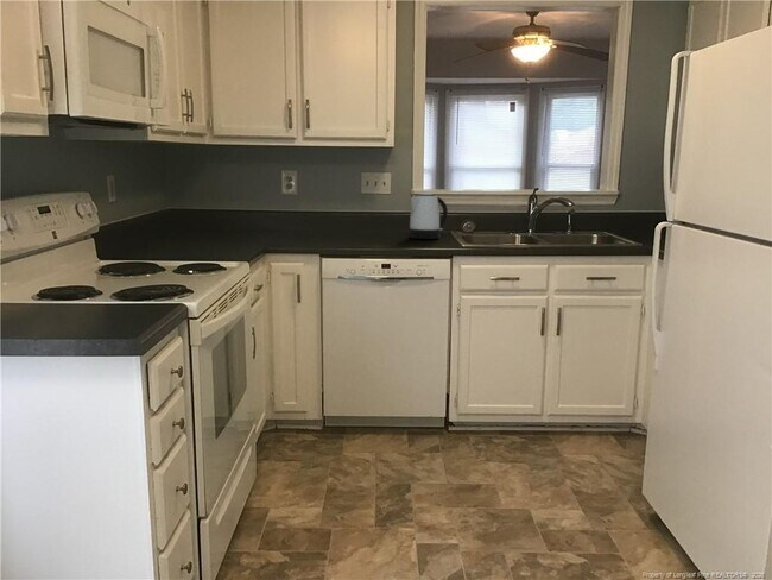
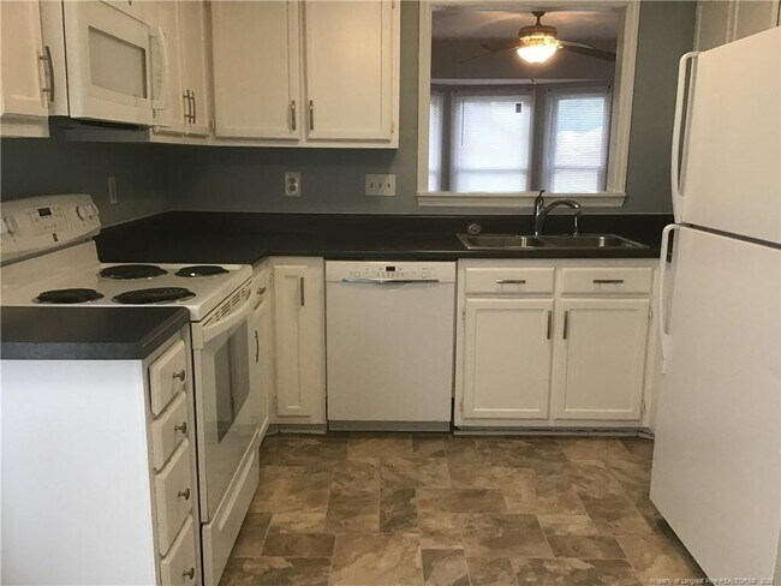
- kettle (429, 215)
